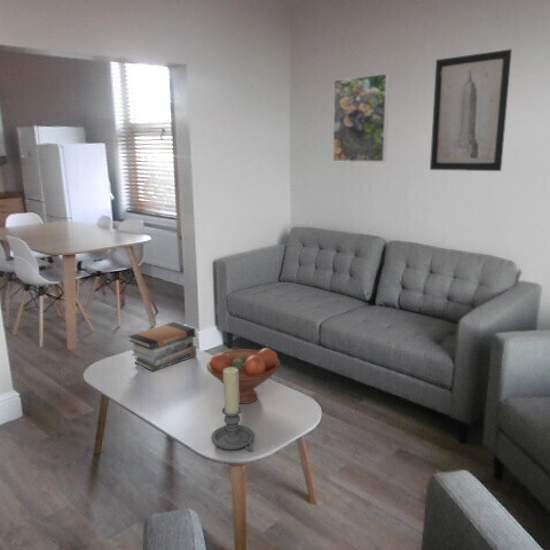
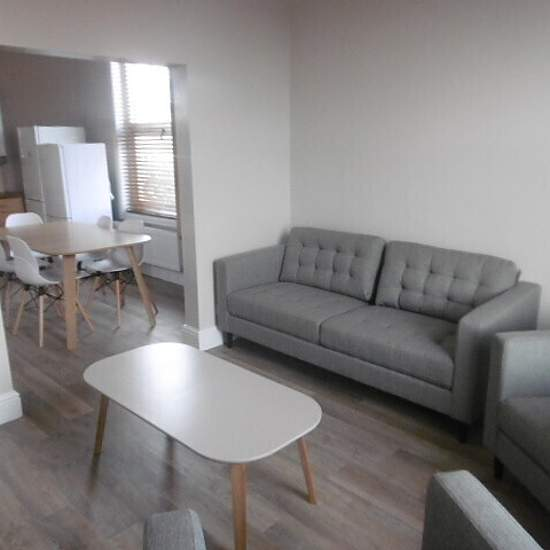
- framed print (359, 120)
- fruit bowl (243, 373)
- candle holder (234, 407)
- wall art (467, 114)
- book stack (163, 346)
